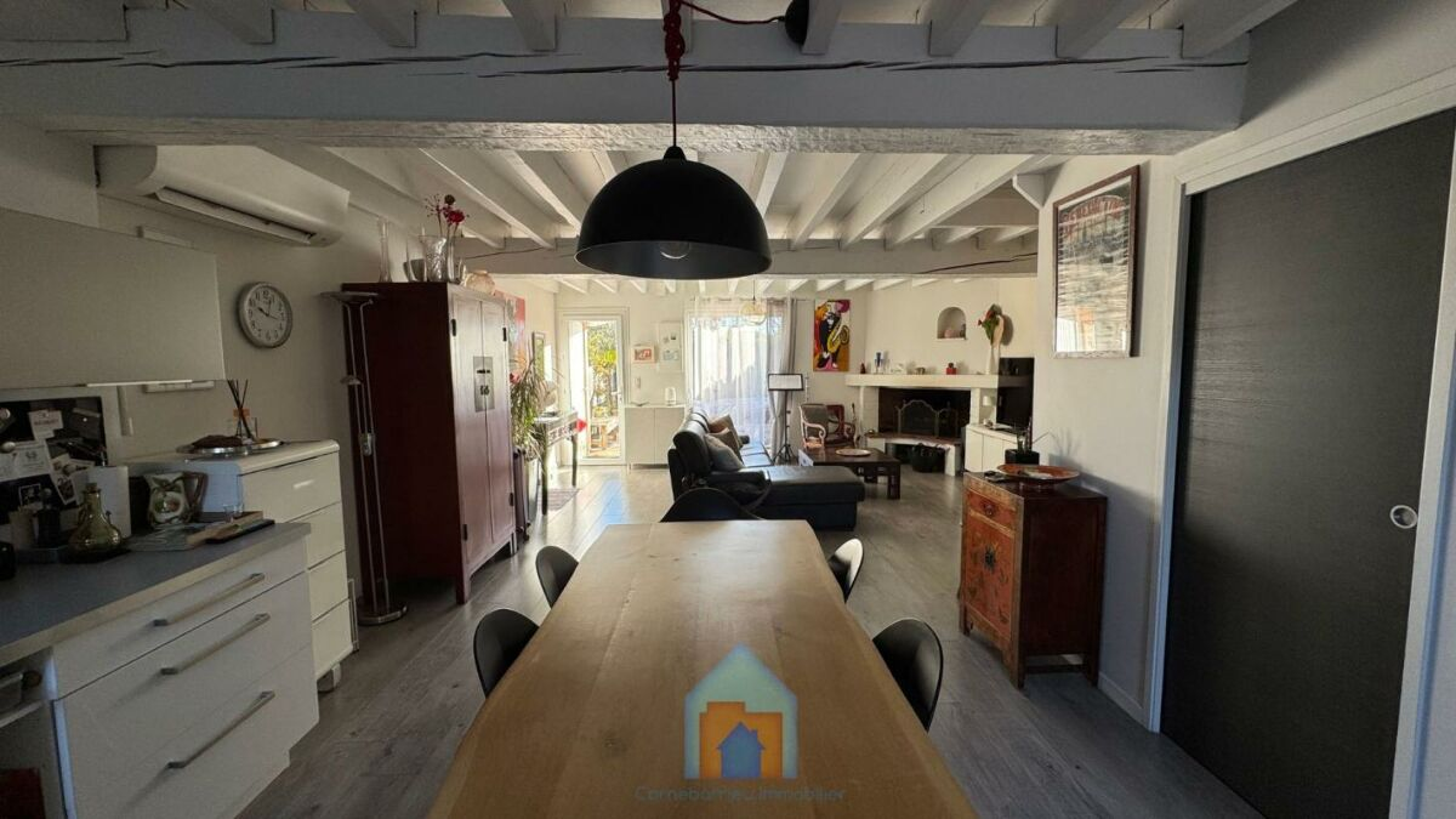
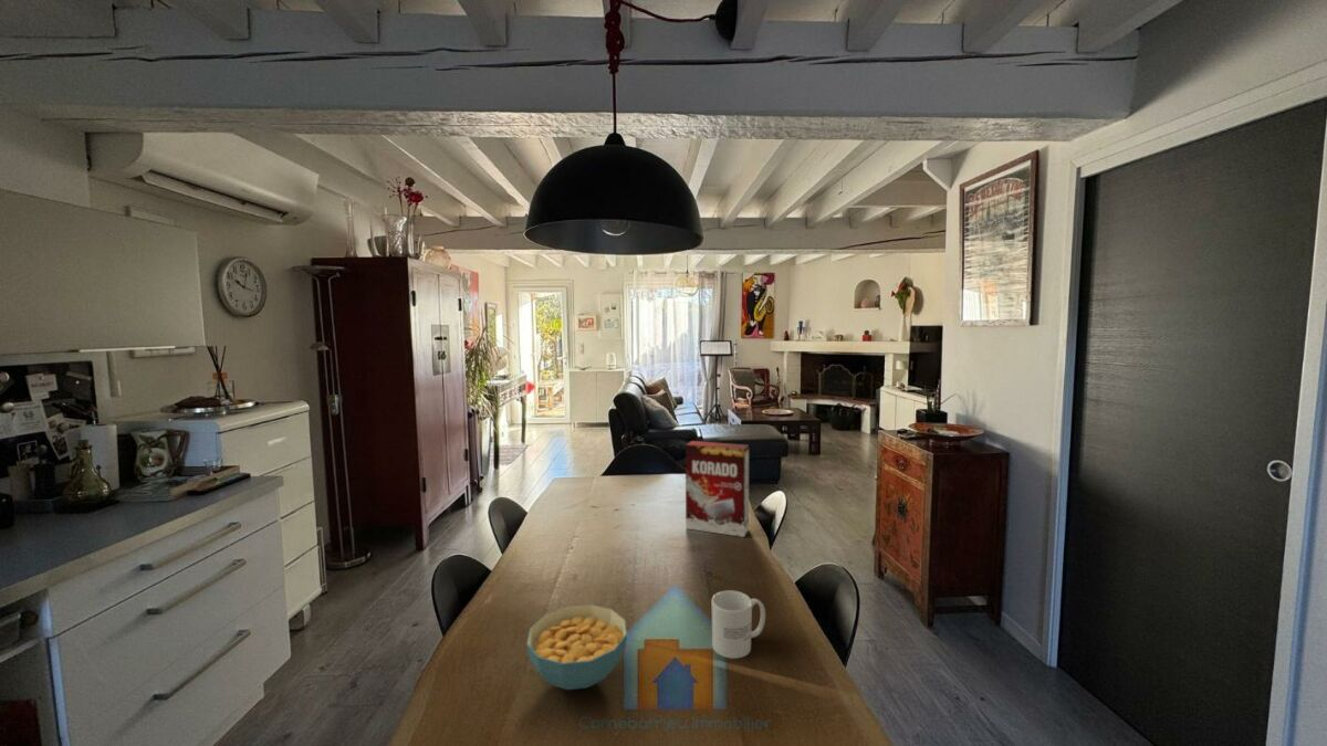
+ mug (735, 620)
+ cereal box (717, 486)
+ cereal bowl (578, 654)
